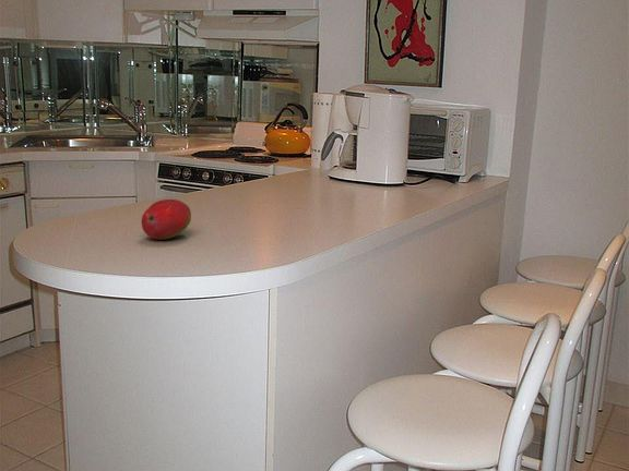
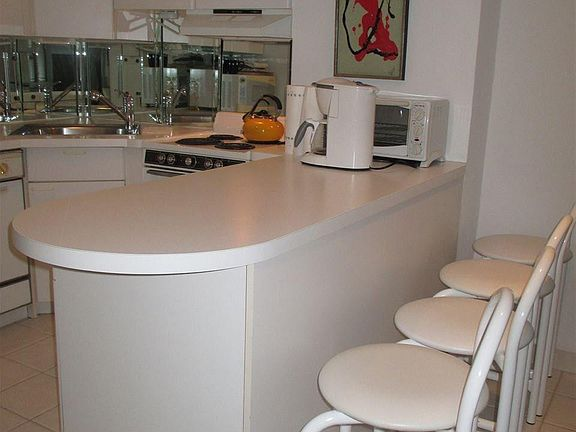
- fruit (167, 218)
